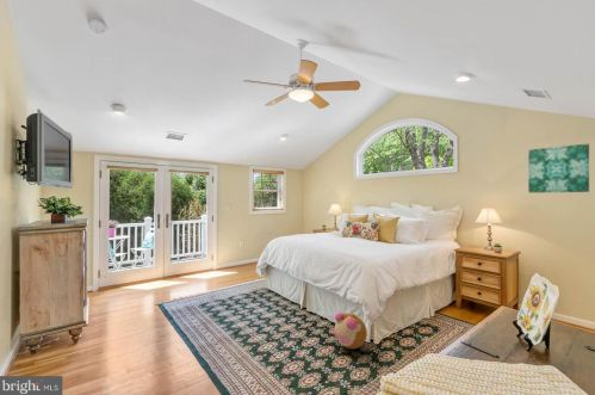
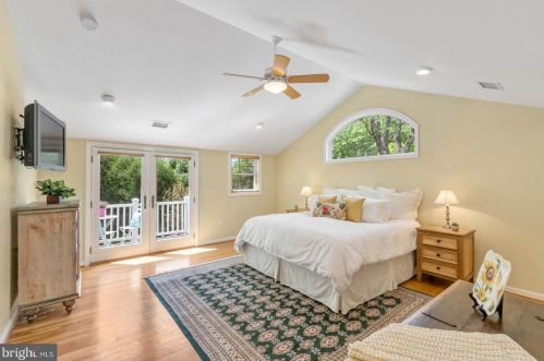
- wall art (557, 169)
- plush toy (349, 329)
